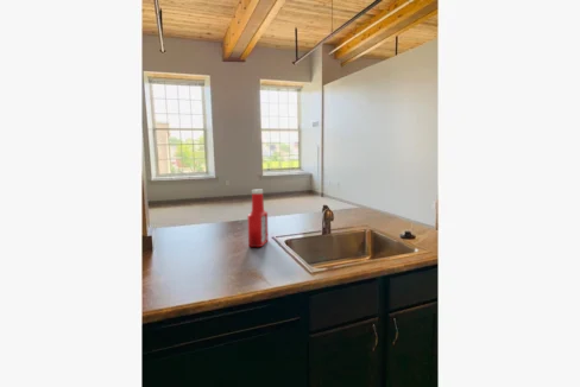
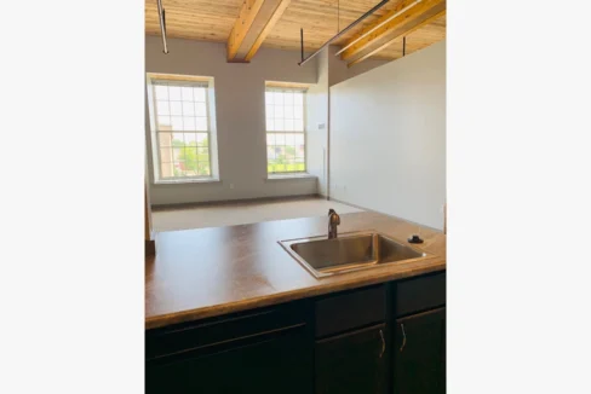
- soap bottle (258, 216)
